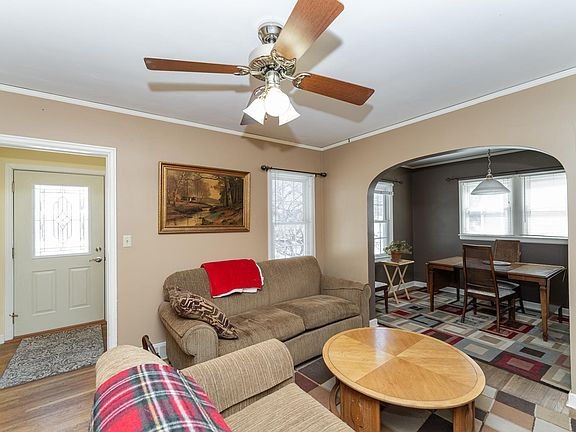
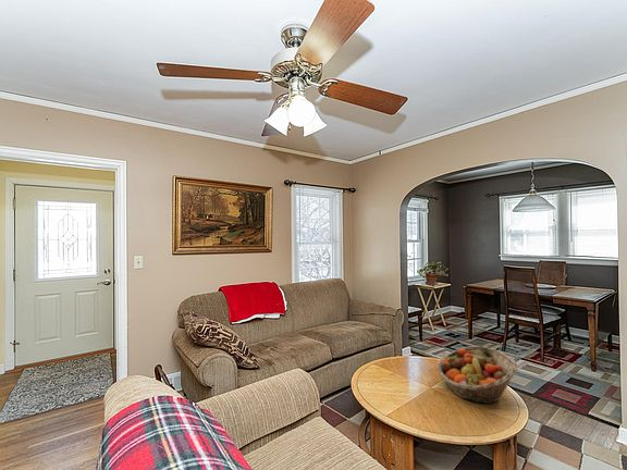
+ fruit basket (475, 371)
